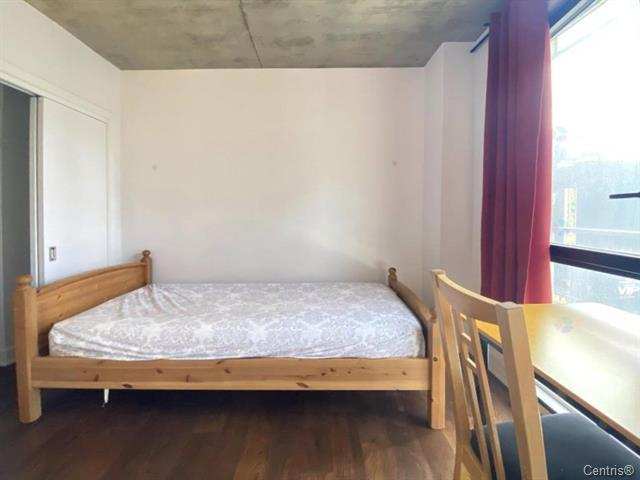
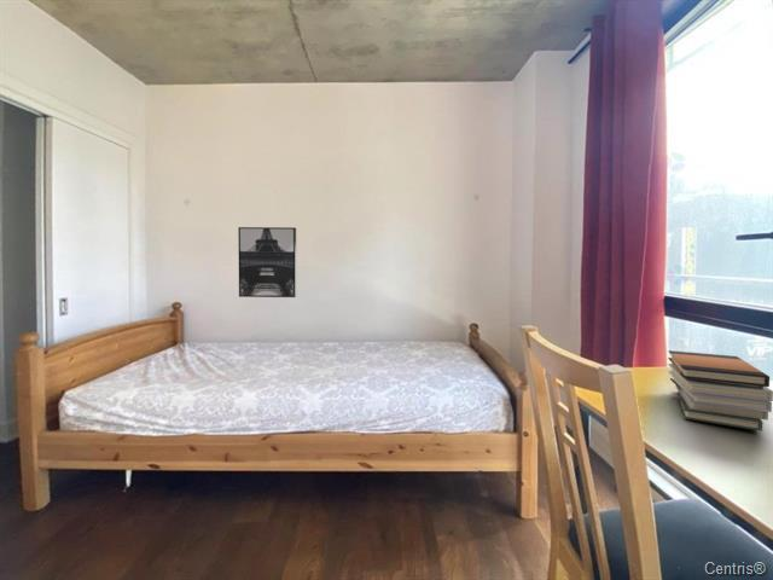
+ book stack (713, 385)
+ wall art (267, 262)
